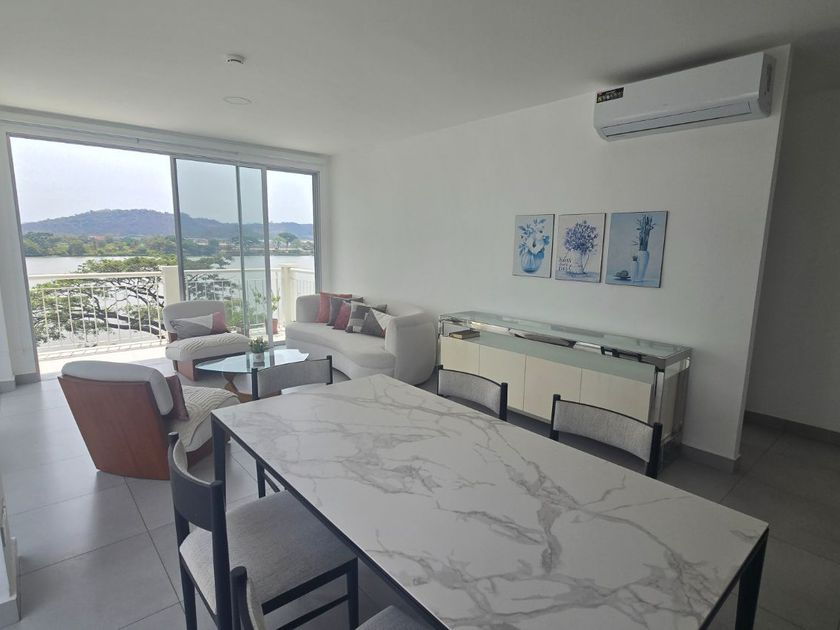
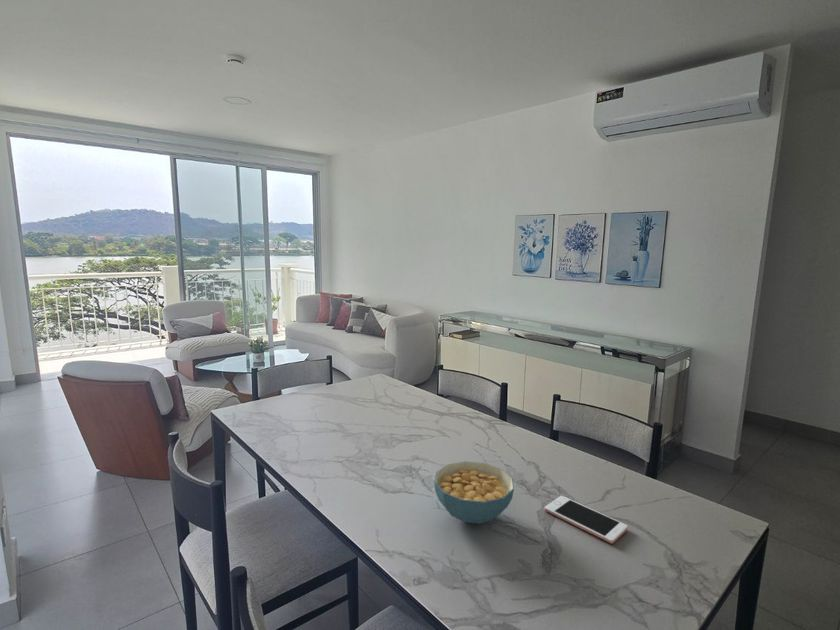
+ cell phone (584, 517)
+ cereal bowl (473, 498)
